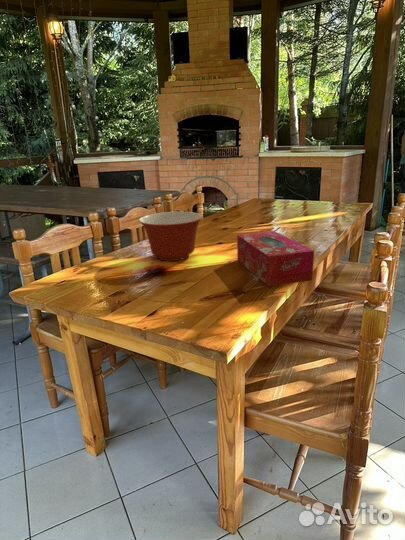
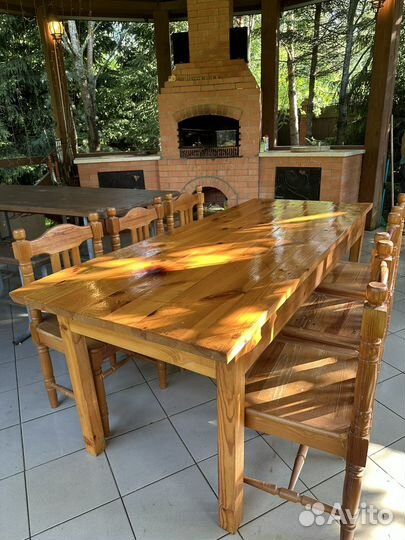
- tissue box (271, 255)
- mixing bowl (172, 237)
